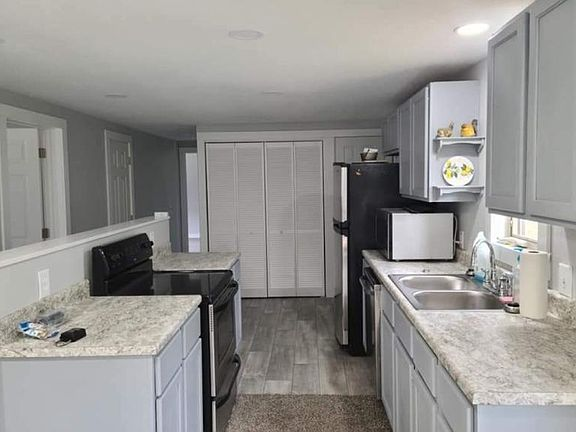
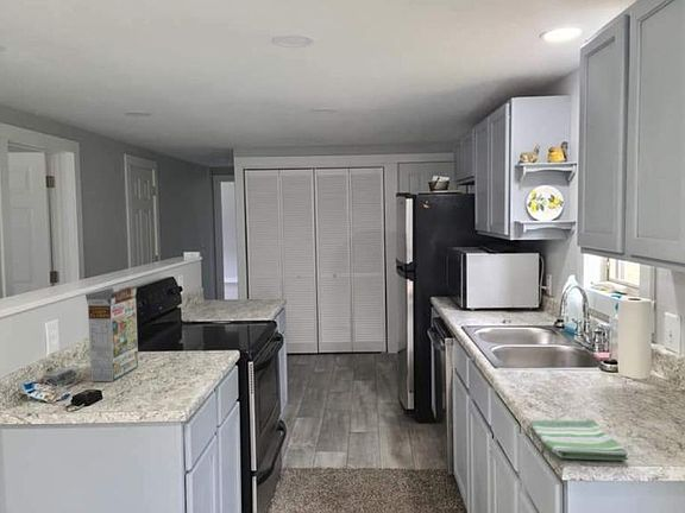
+ cereal box (114, 330)
+ dish towel (576, 437)
